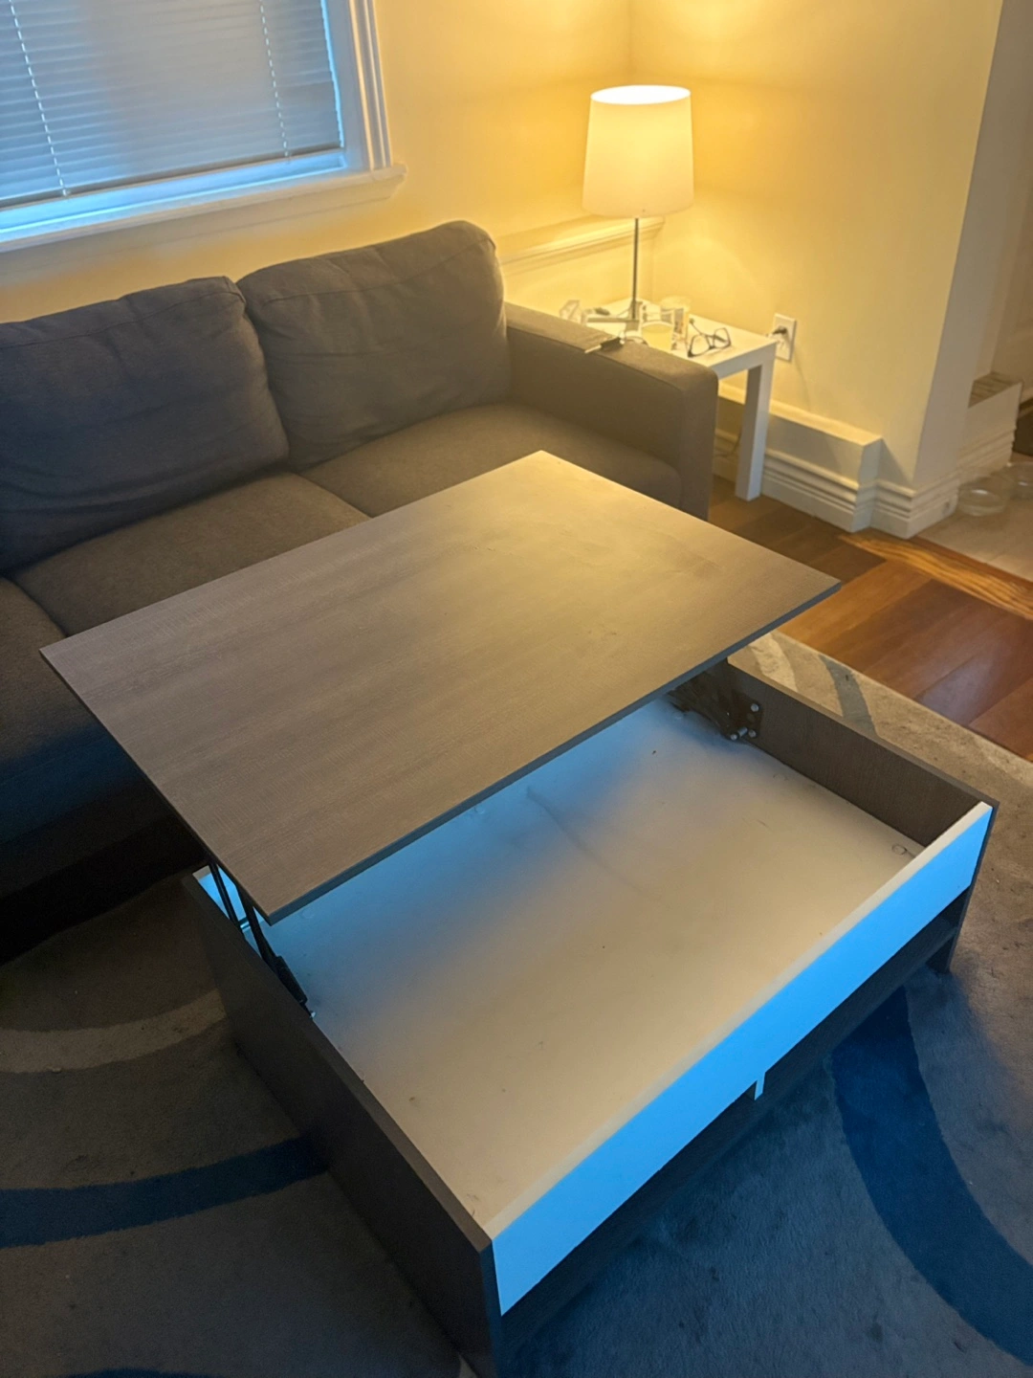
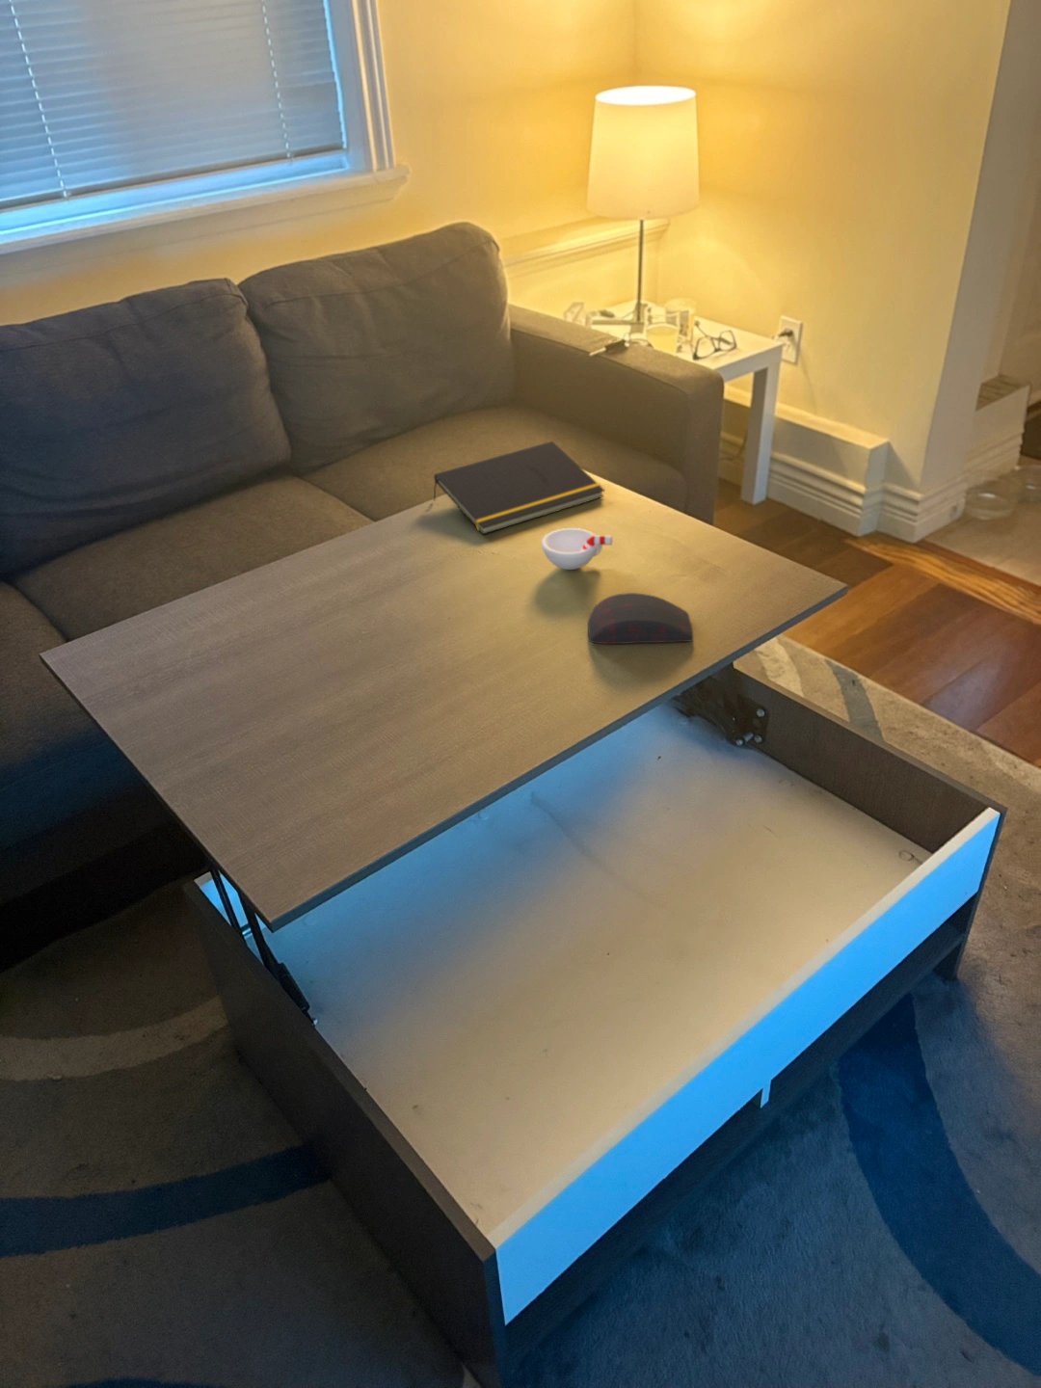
+ computer mouse (639, 617)
+ notepad (518, 485)
+ cup (575, 550)
